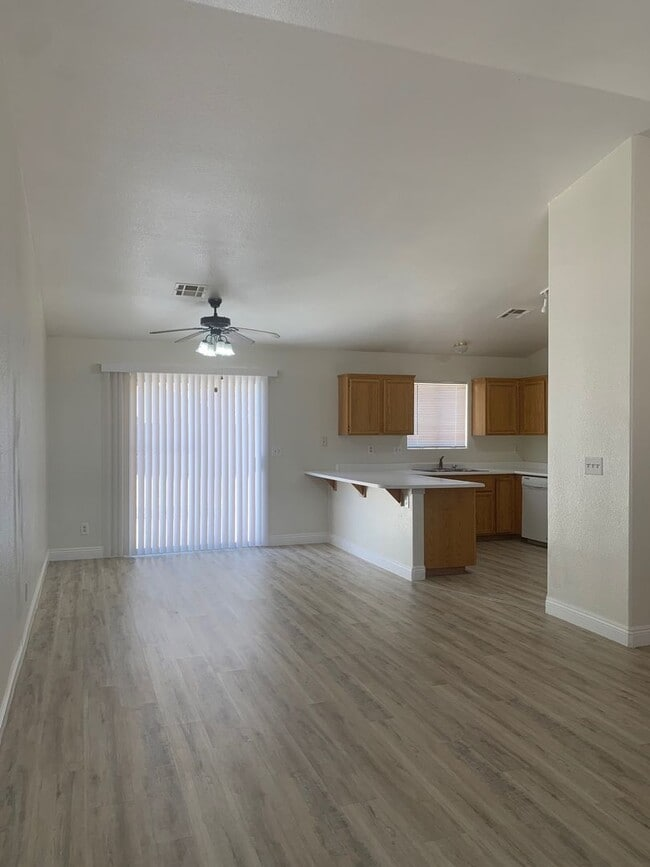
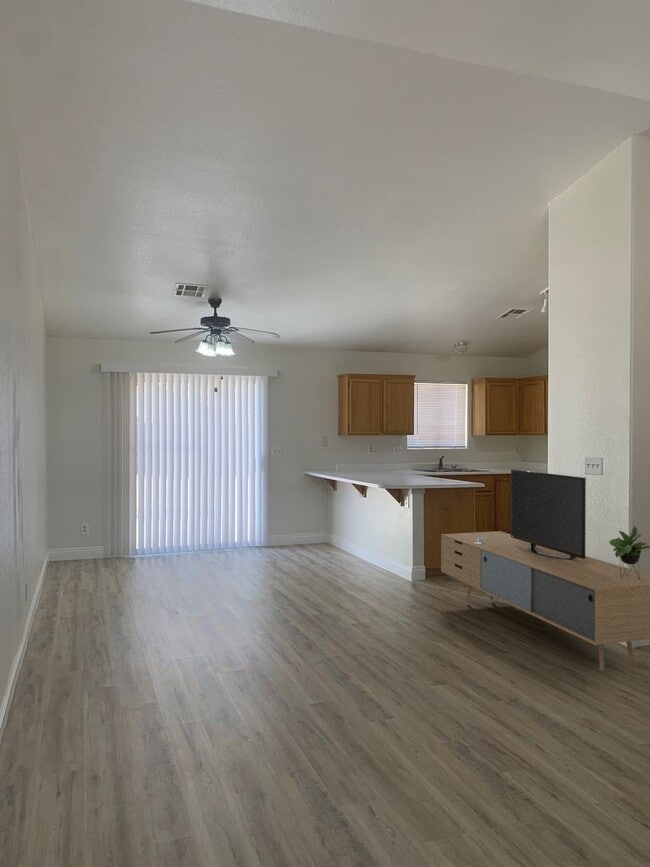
+ media console (539, 551)
